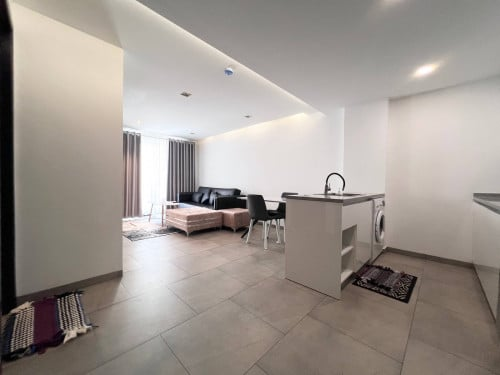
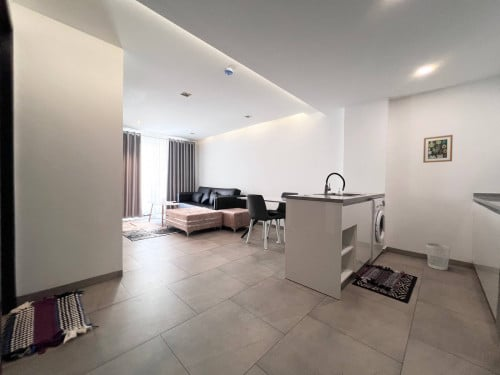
+ wastebasket (438, 256)
+ wall art (437, 149)
